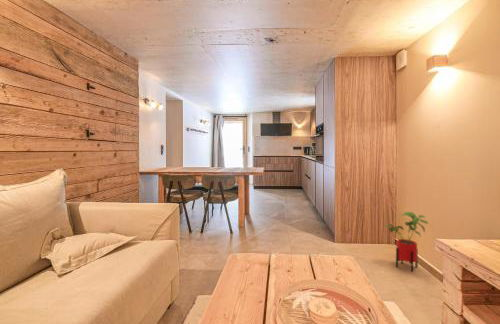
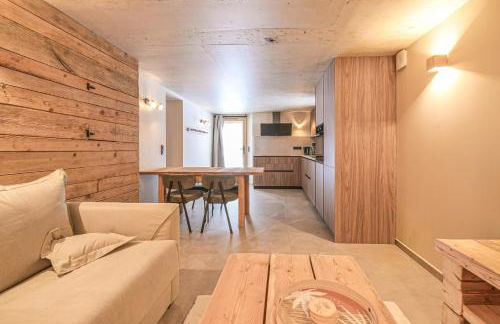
- house plant (406, 240)
